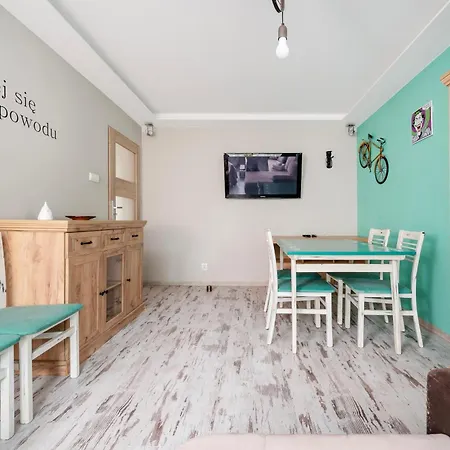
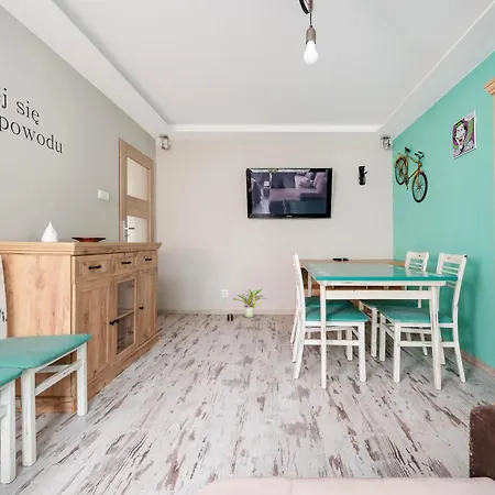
+ potted plant (251, 301)
